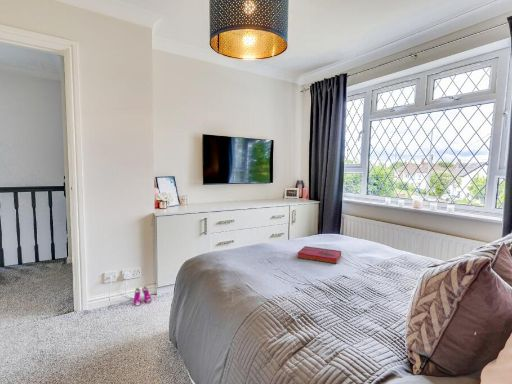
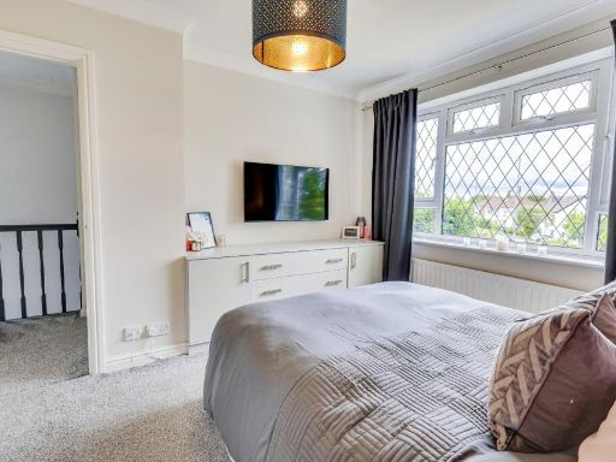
- hardback book (319, 254)
- shoe (144, 295)
